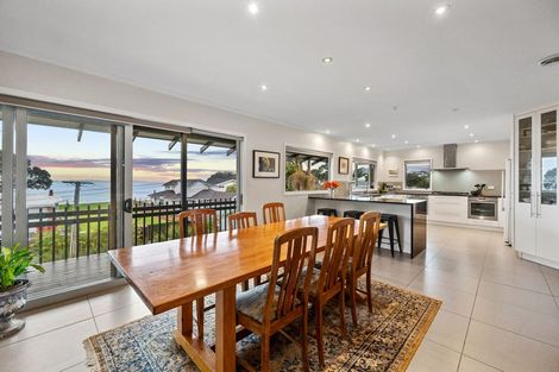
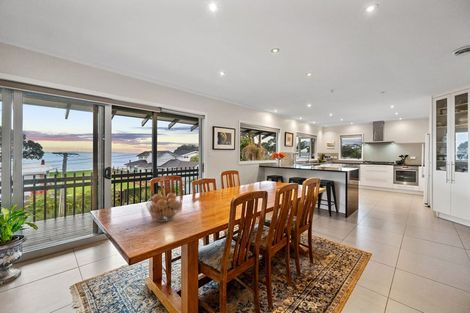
+ fruit basket (164, 206)
